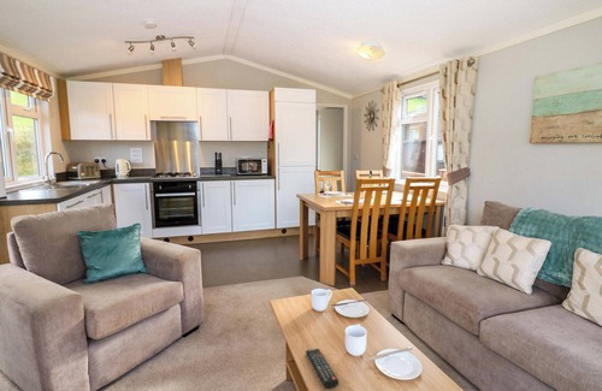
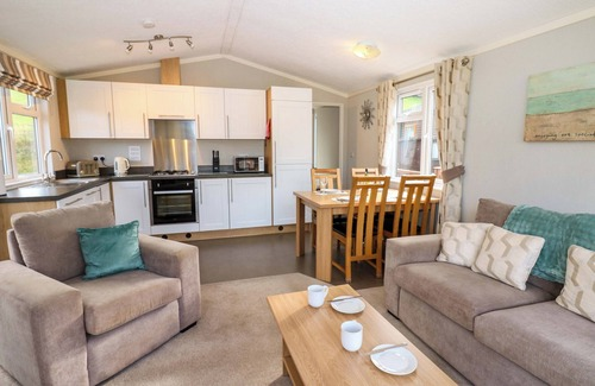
- remote control (320, 366)
